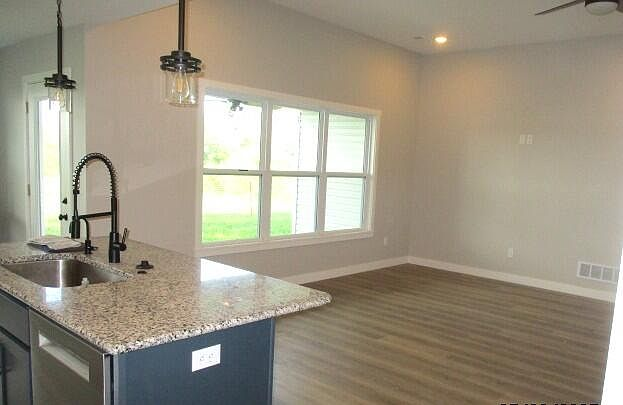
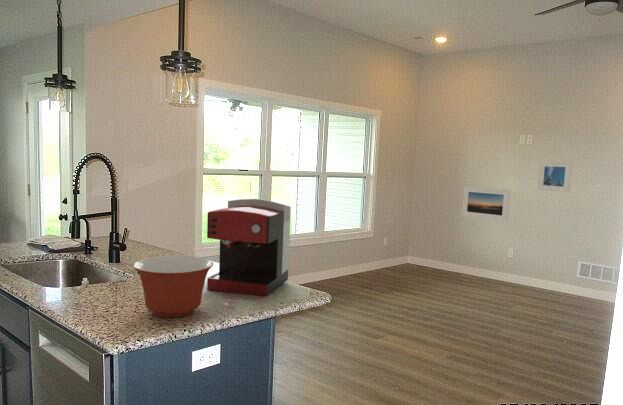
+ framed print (554, 176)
+ coffee maker (246, 244)
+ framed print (485, 203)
+ mixing bowl (173, 287)
